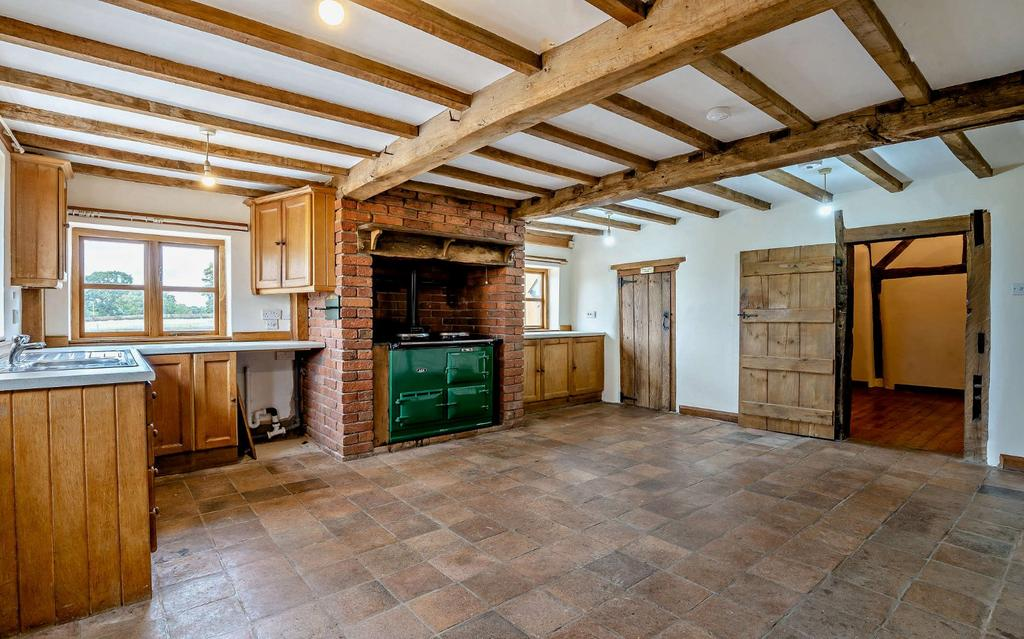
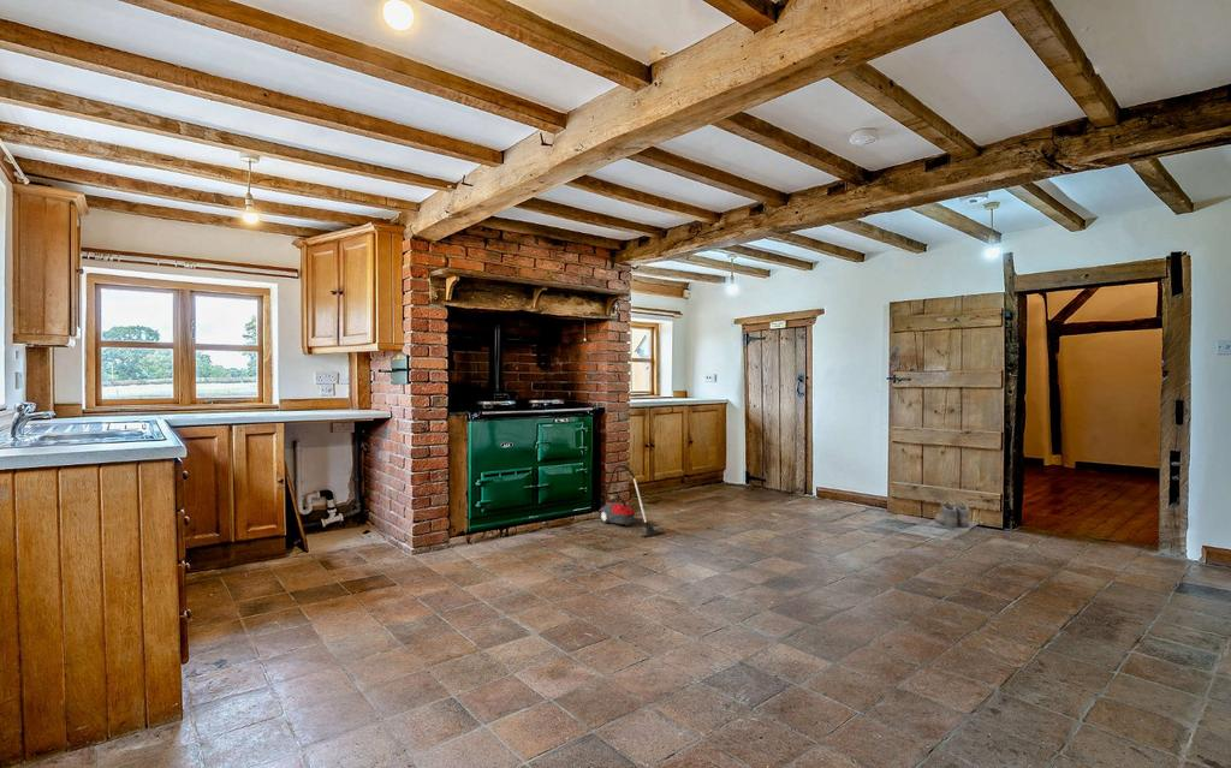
+ boots (952, 512)
+ vacuum cleaner (622, 499)
